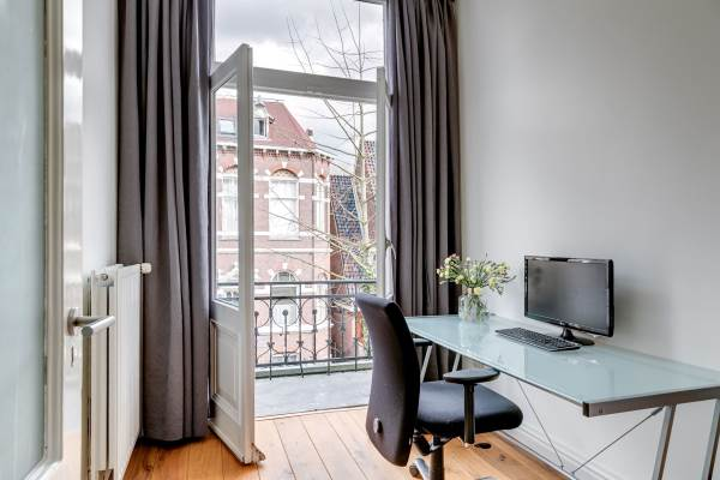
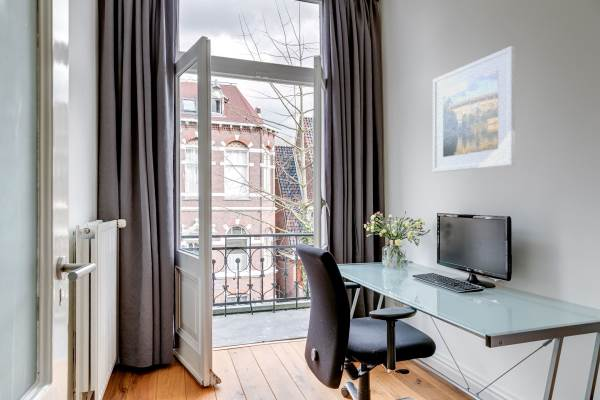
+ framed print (468, 116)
